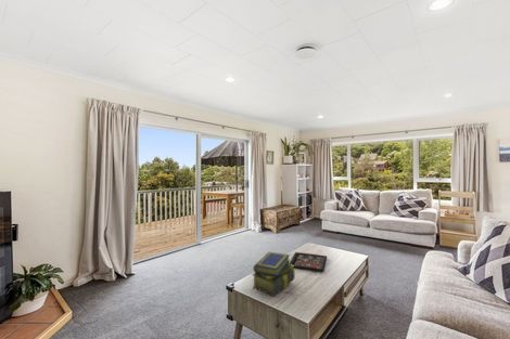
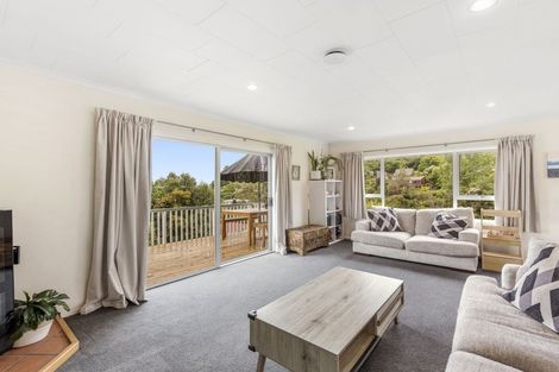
- decorative tray (308, 261)
- stack of books (273, 271)
